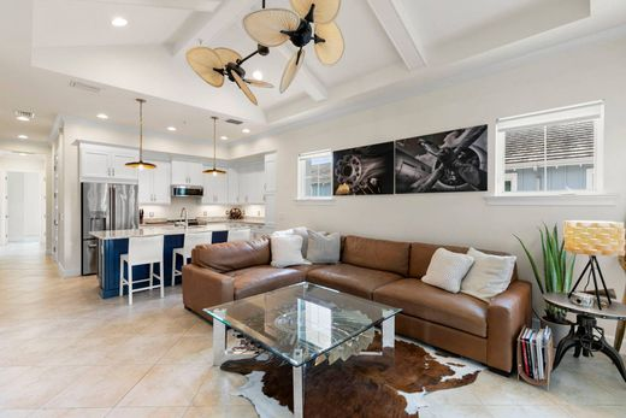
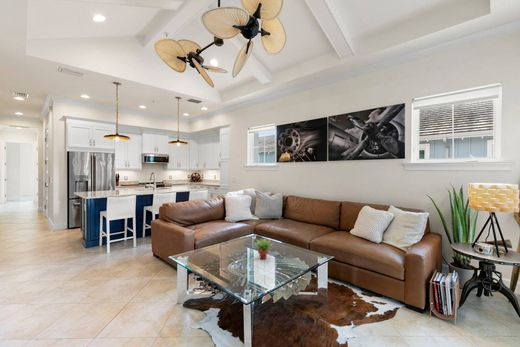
+ succulent plant (263, 248)
